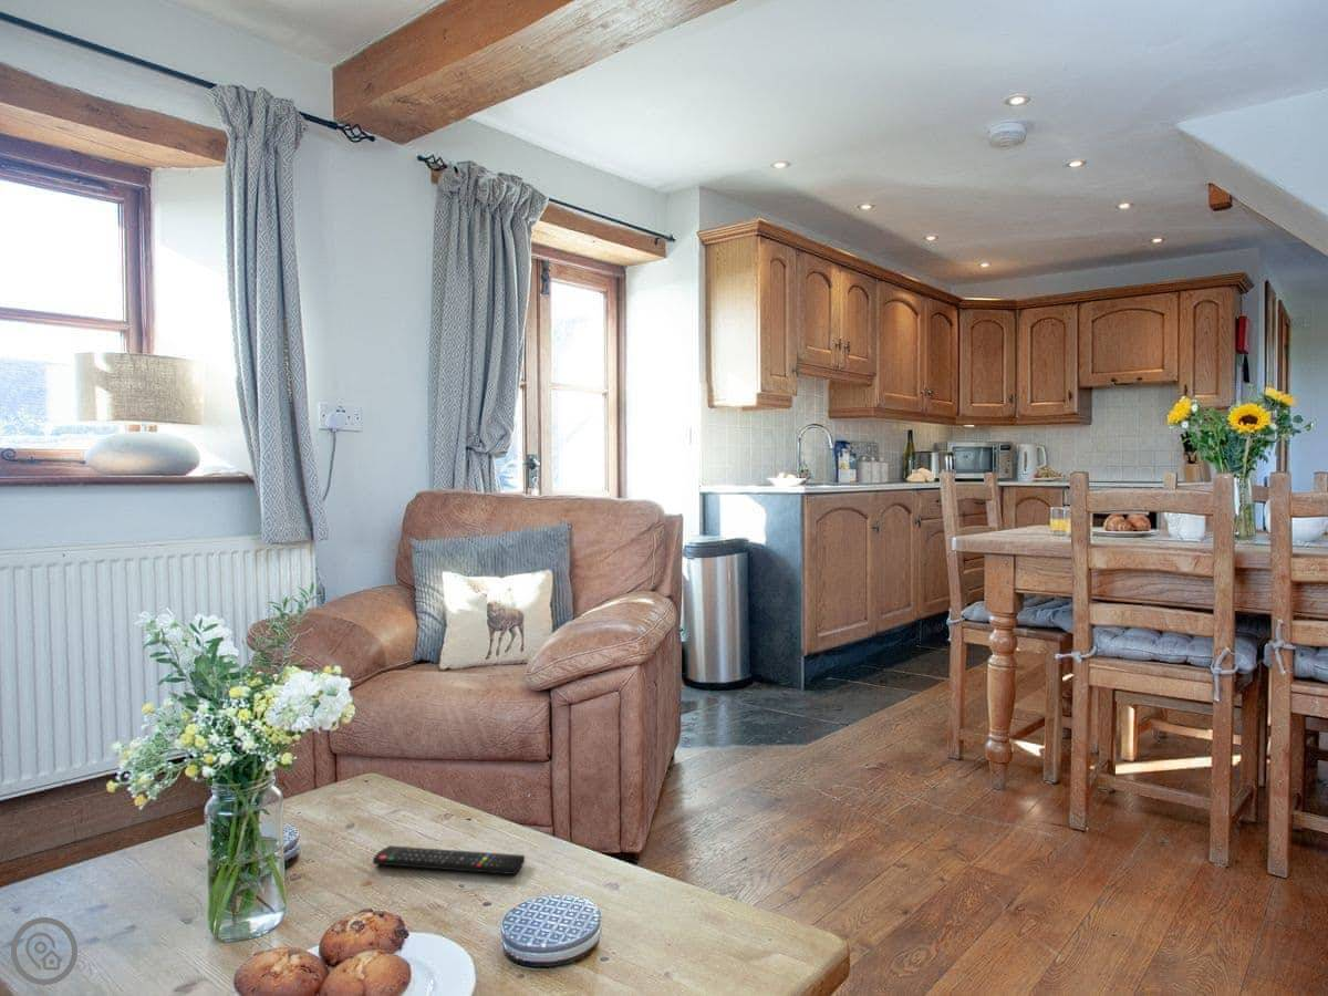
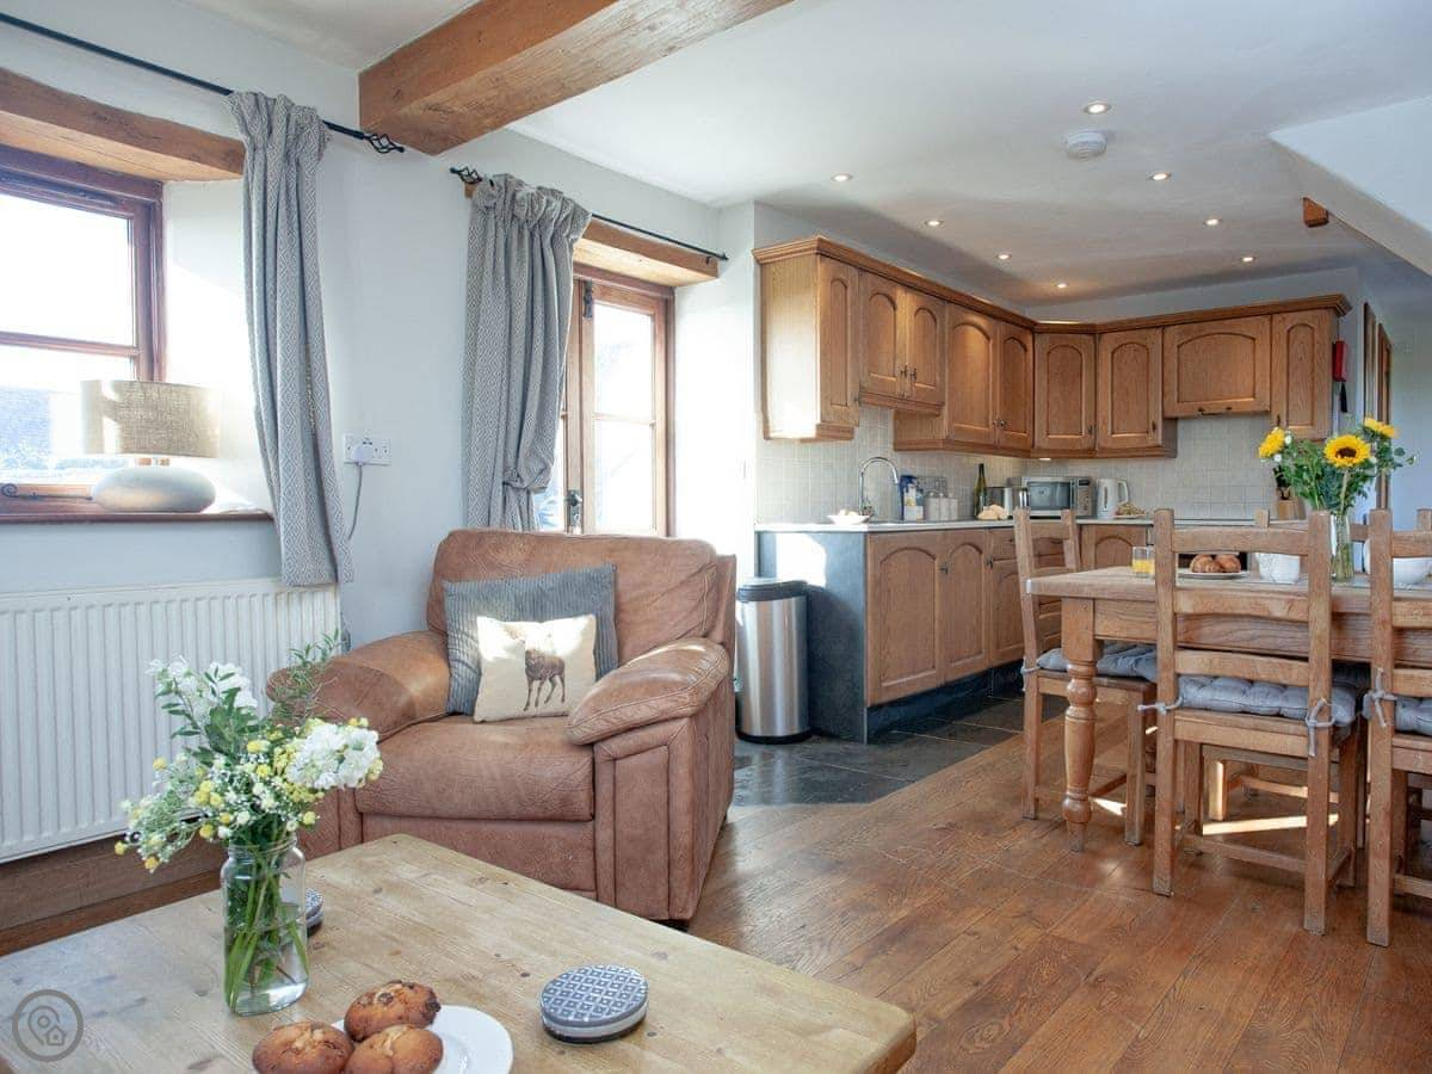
- remote control (447, 861)
